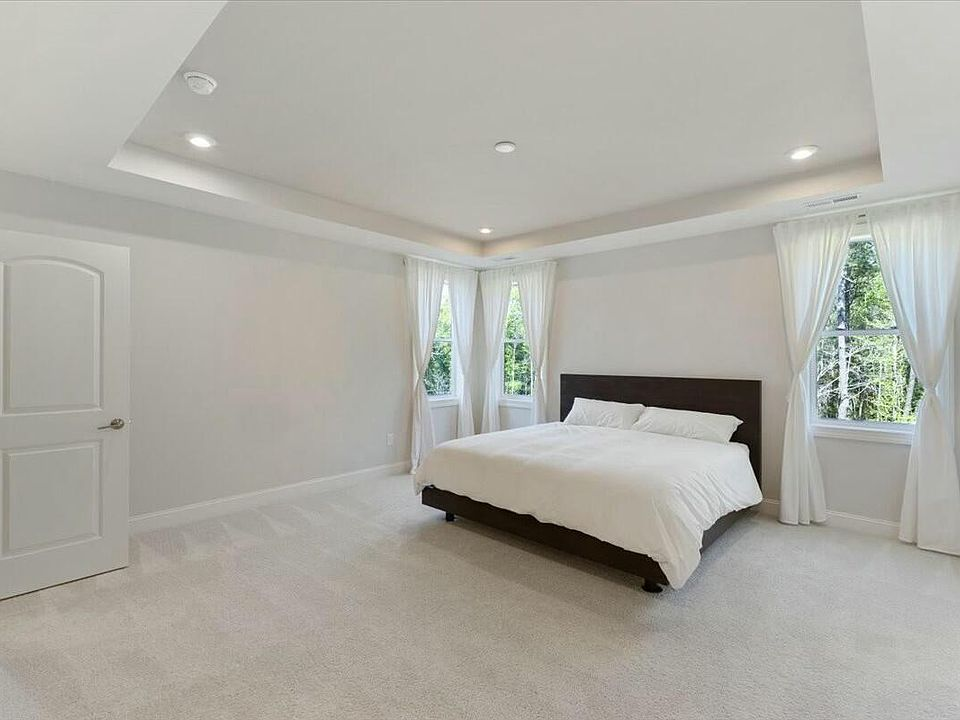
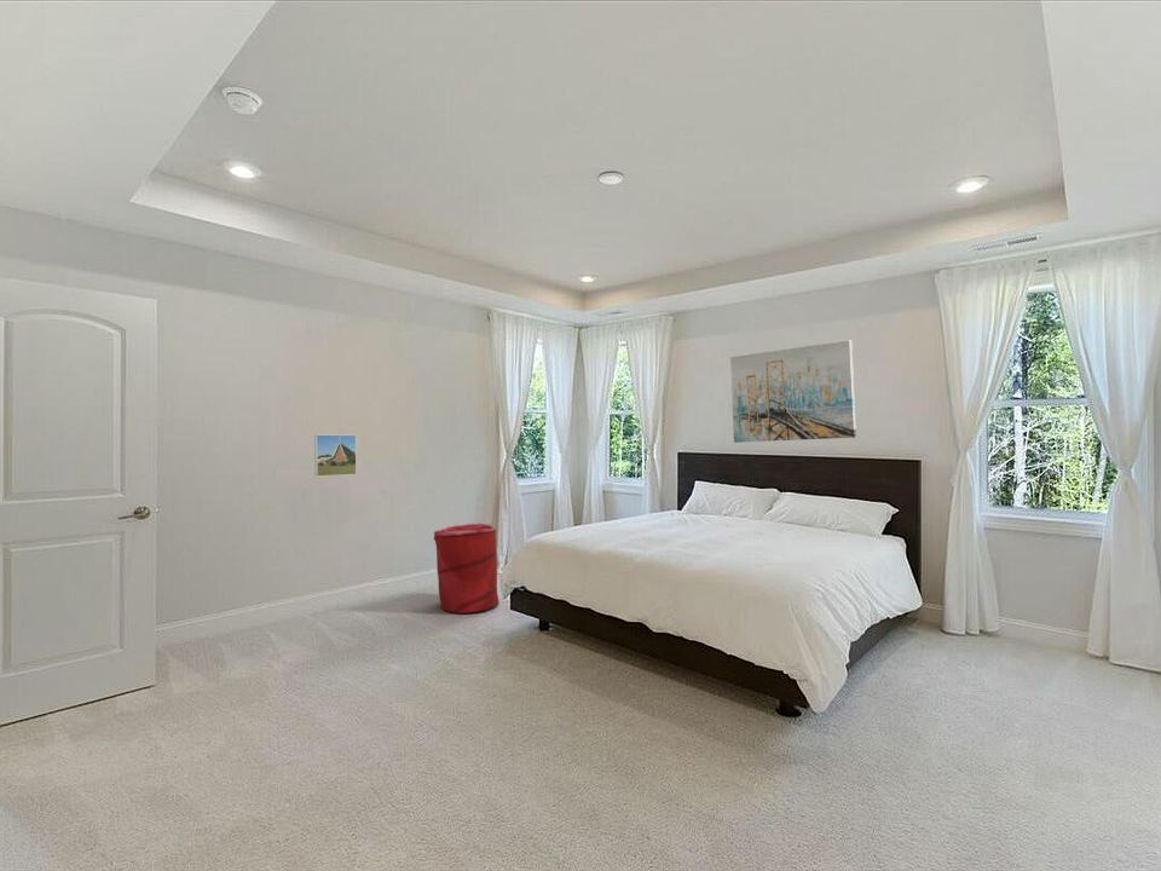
+ wall art (789, 394)
+ laundry hamper (466, 565)
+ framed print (335, 455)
